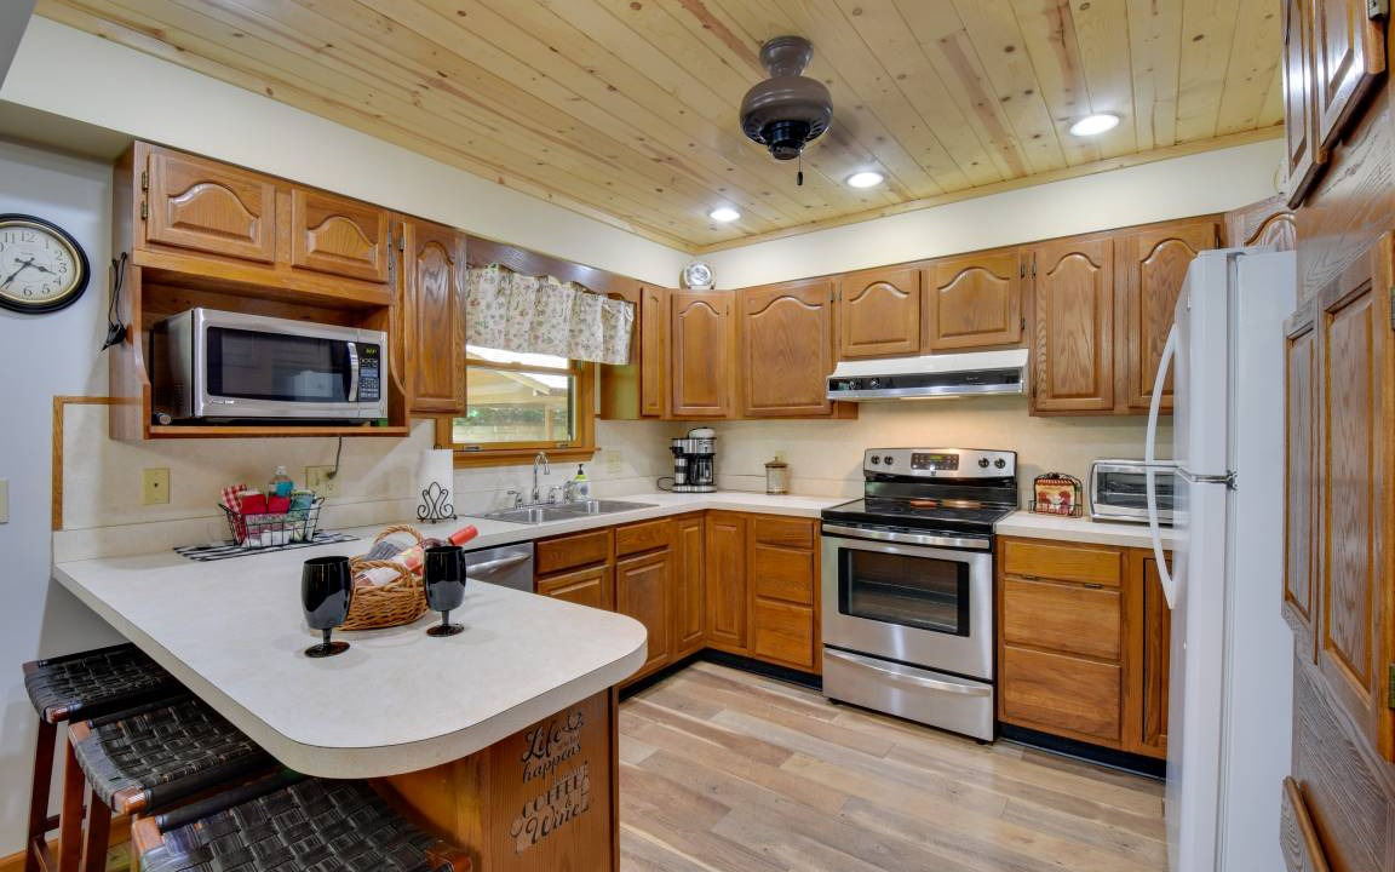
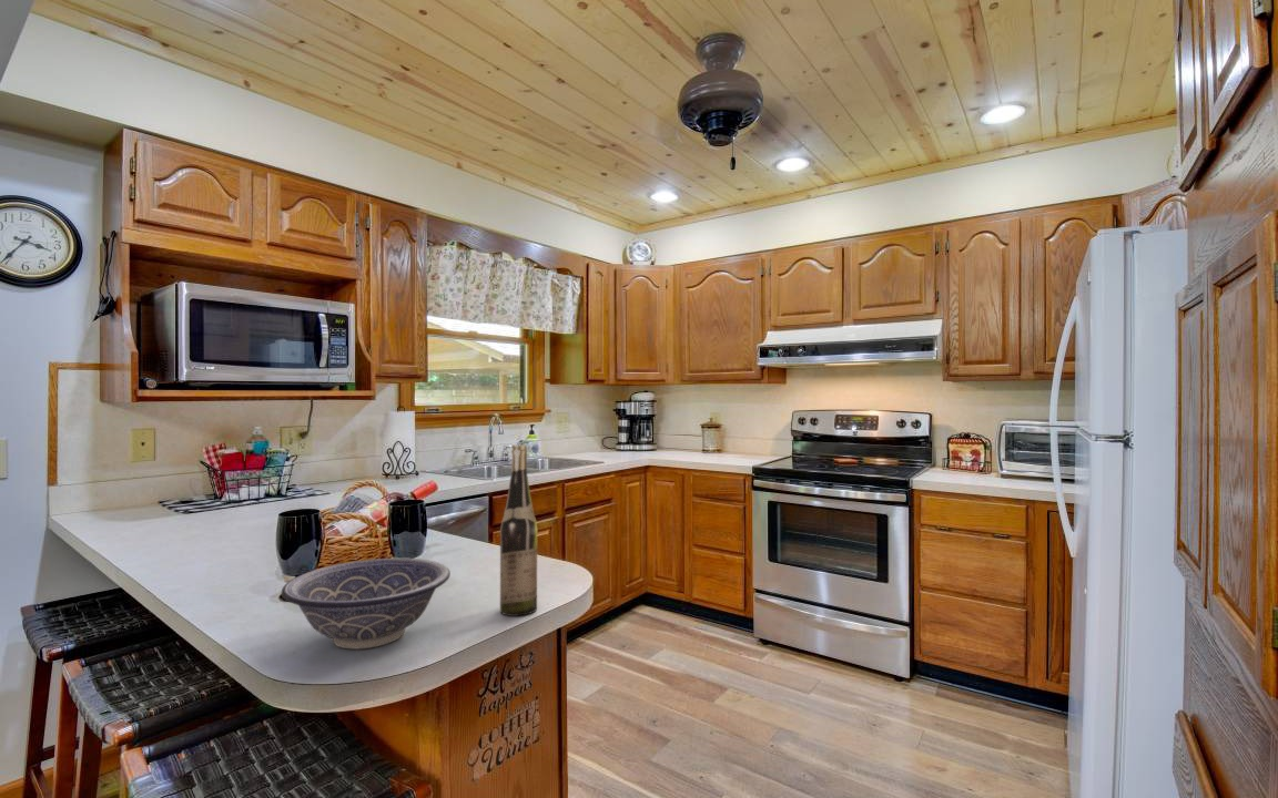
+ decorative bowl (369, 606)
+ wine bottle (518, 528)
